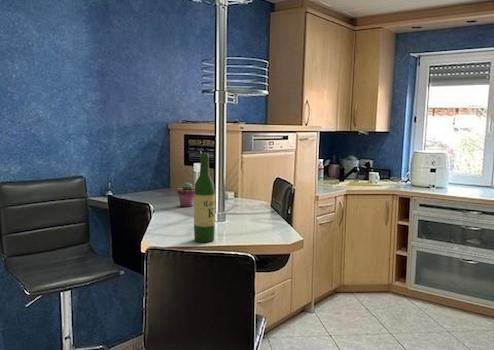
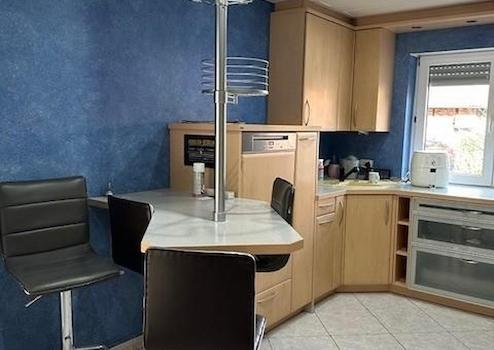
- potted succulent (186, 193)
- wine bottle (204, 197)
